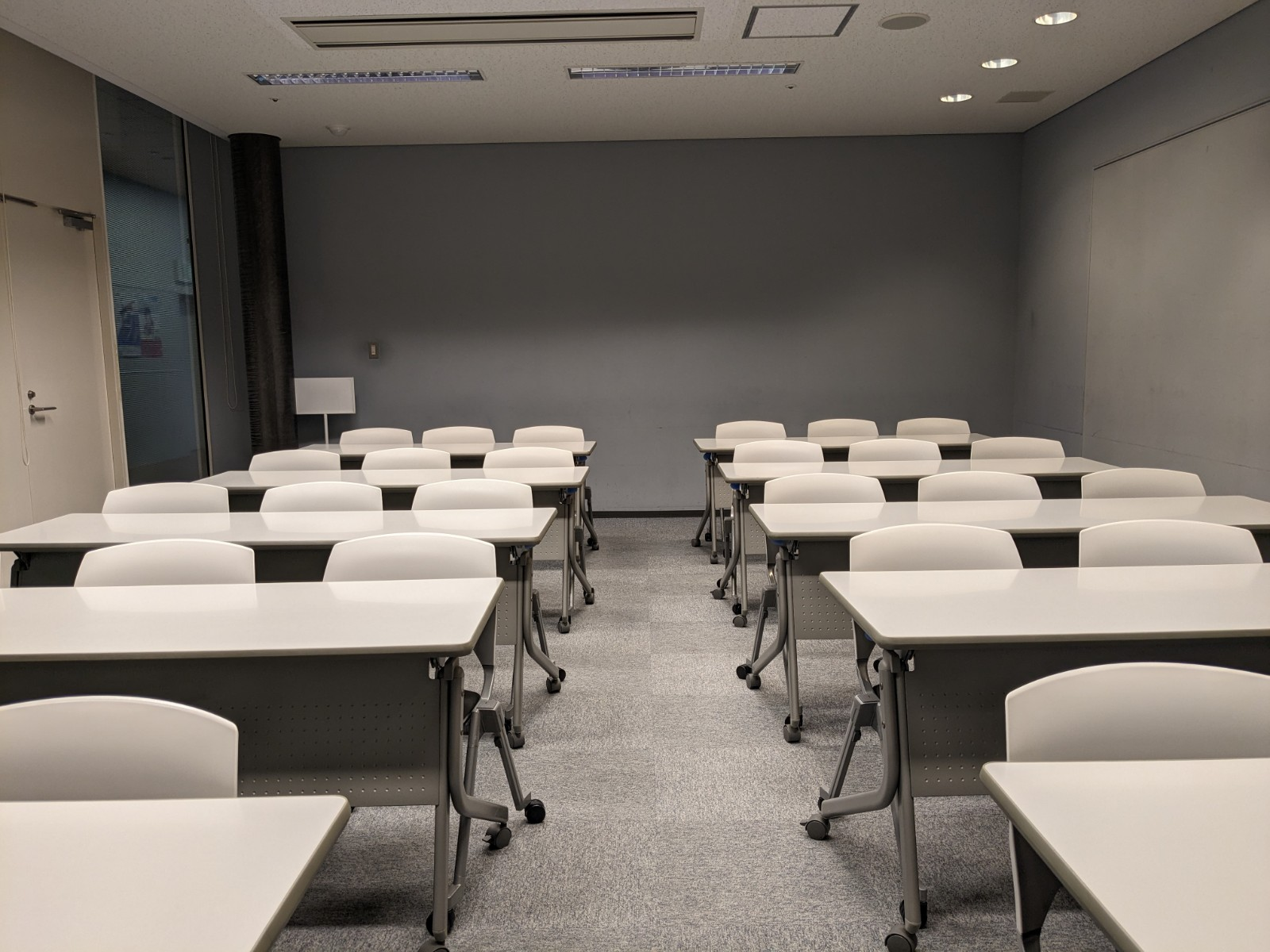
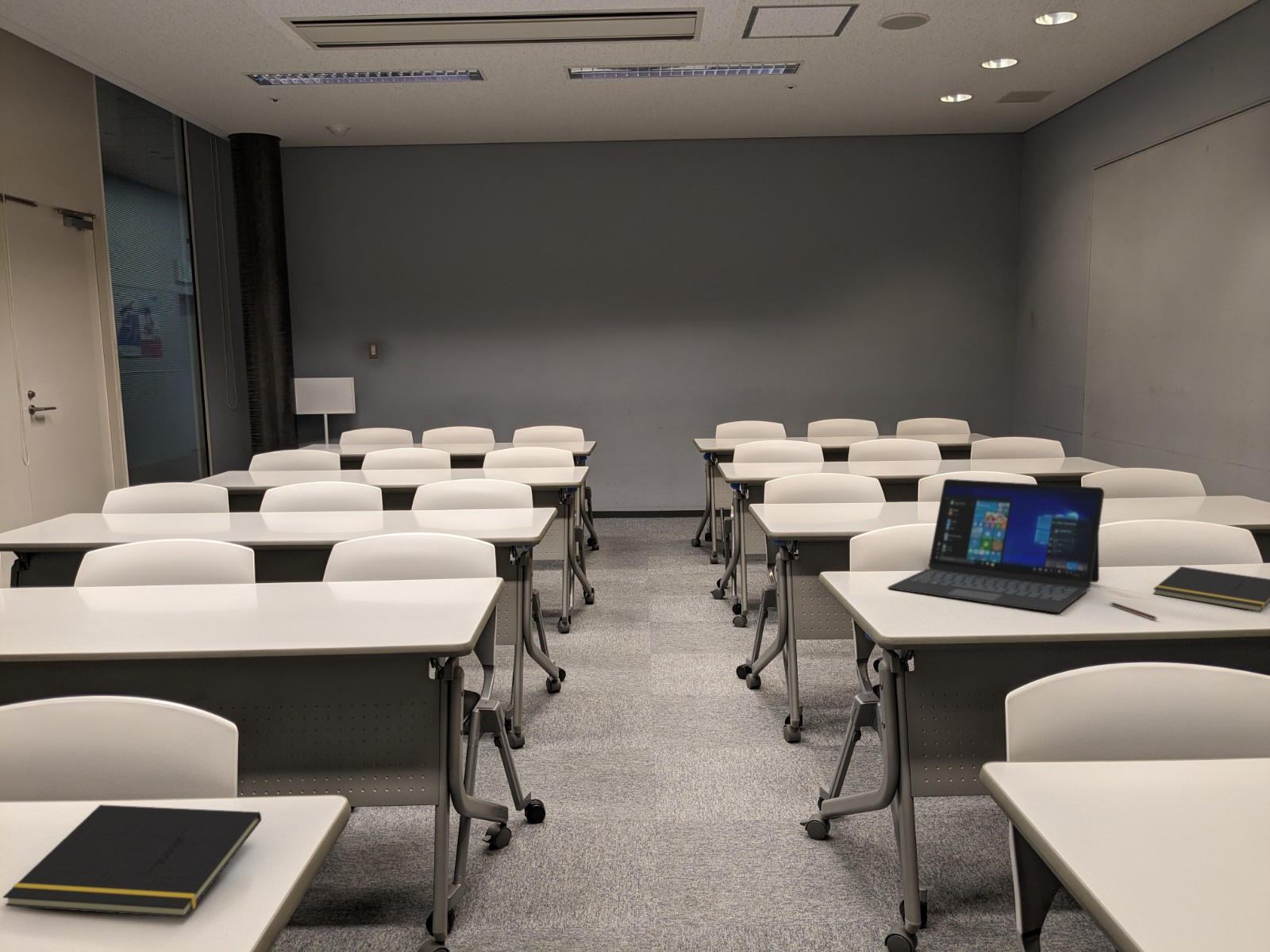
+ notepad (140, 856)
+ pen (1131, 610)
+ laptop (995, 538)
+ notepad (1218, 587)
